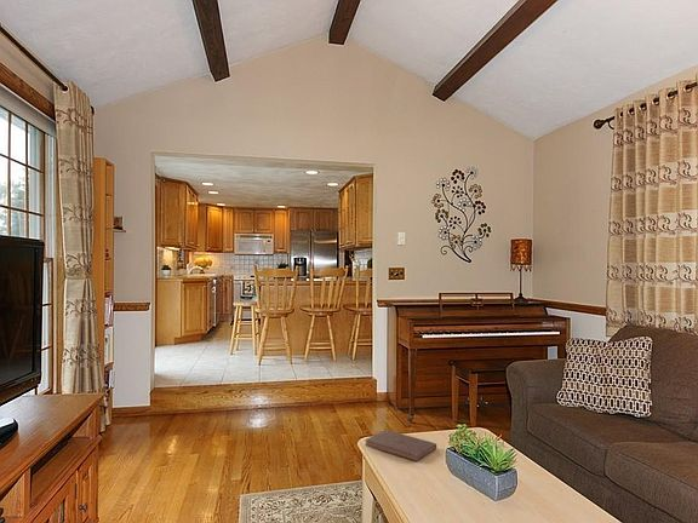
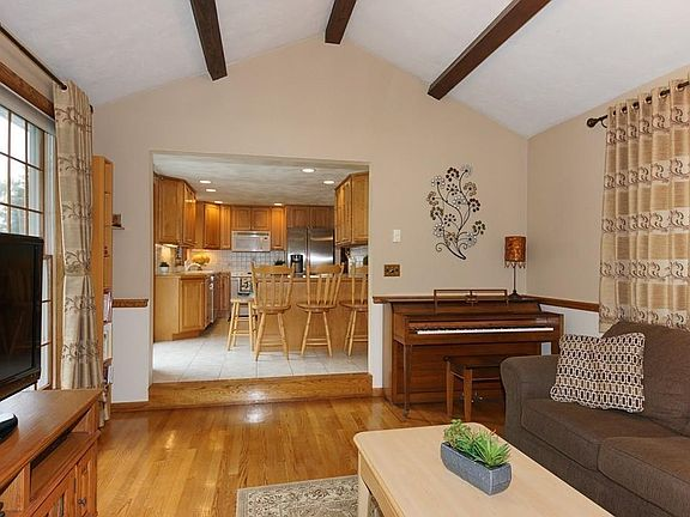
- book (400, 444)
